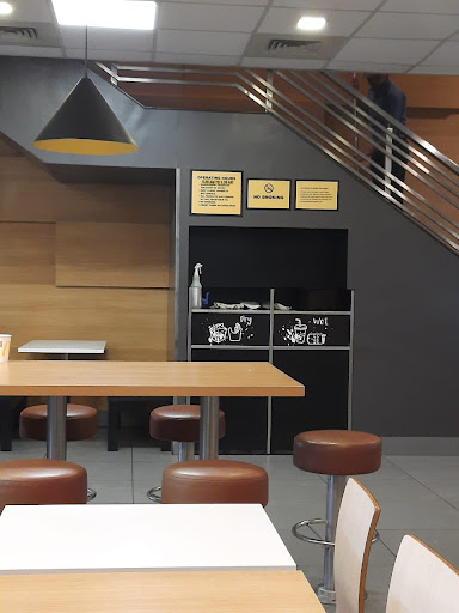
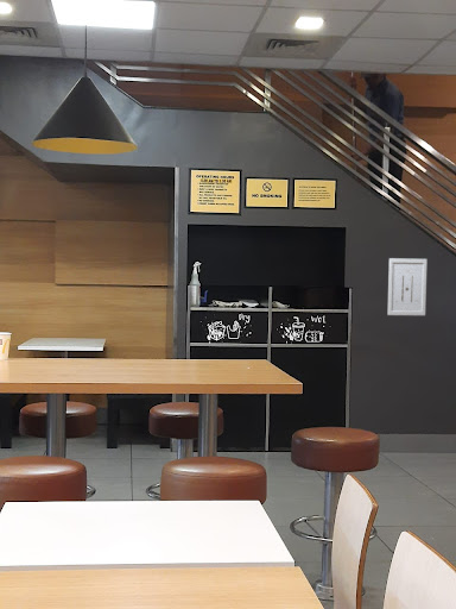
+ wall art (407, 287)
